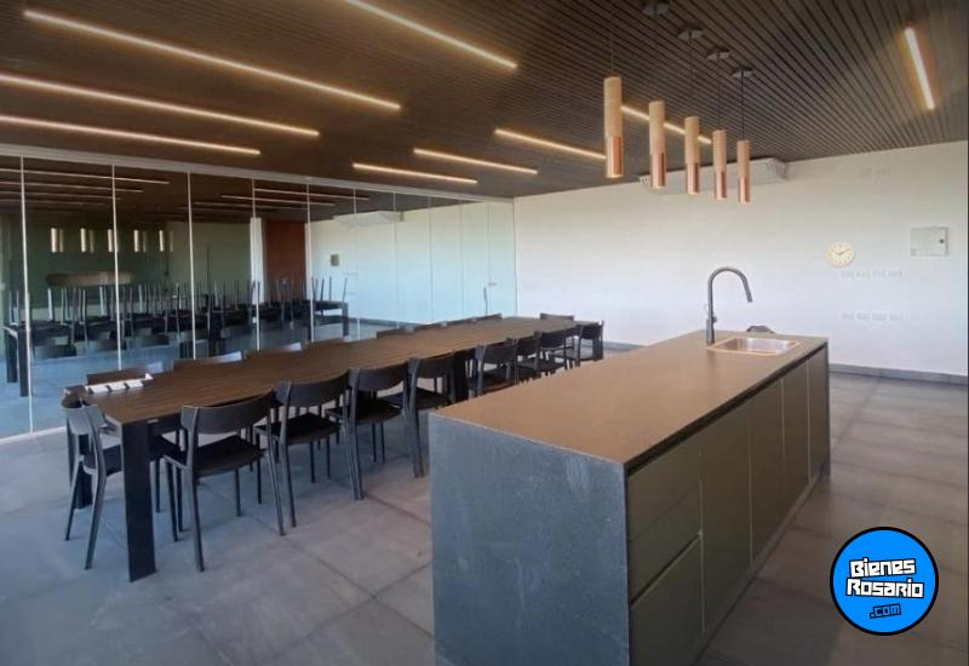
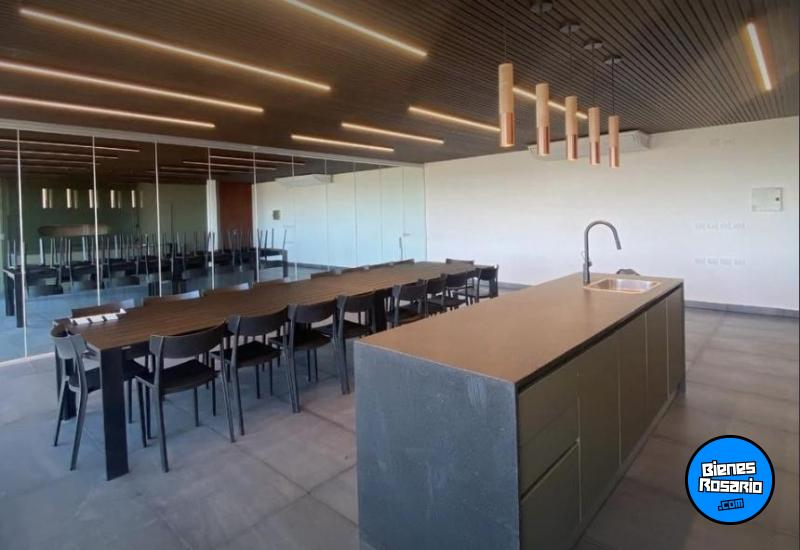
- wall clock (839, 254)
